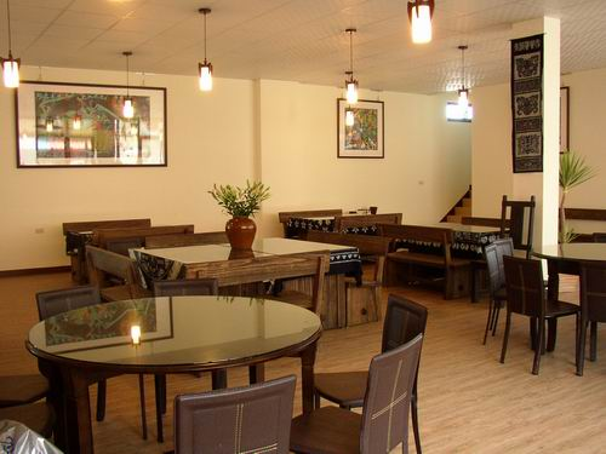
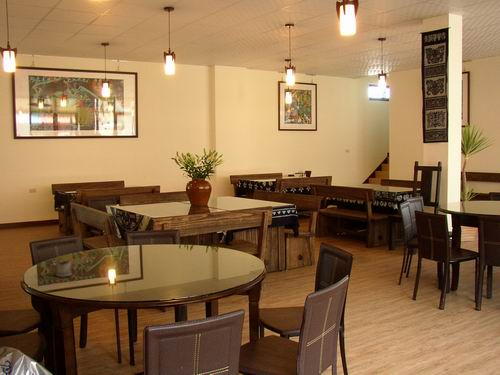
+ tea glass holder (61, 267)
